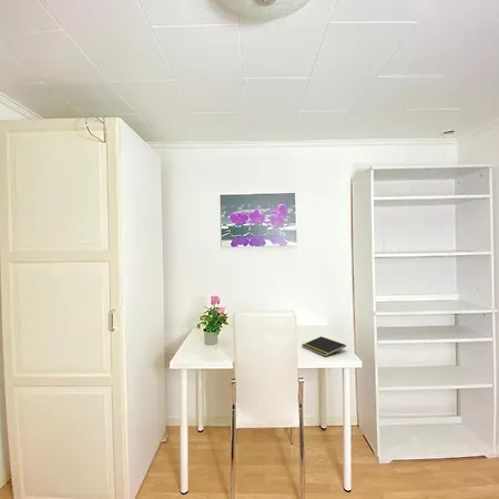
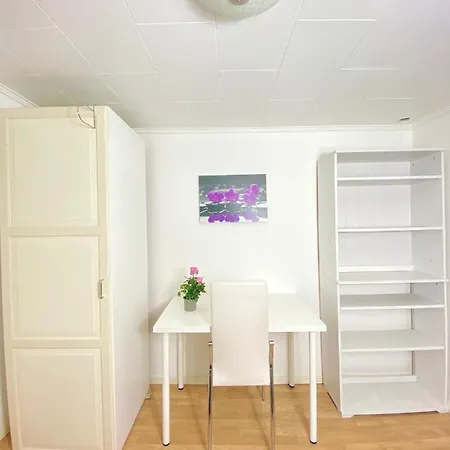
- notepad (323, 345)
